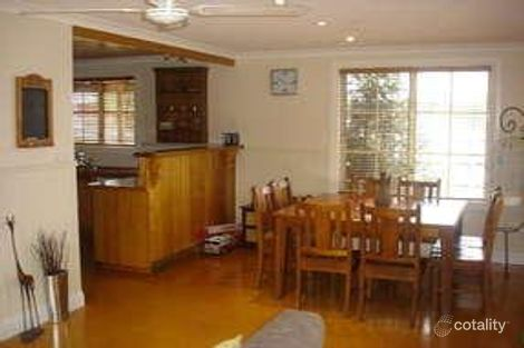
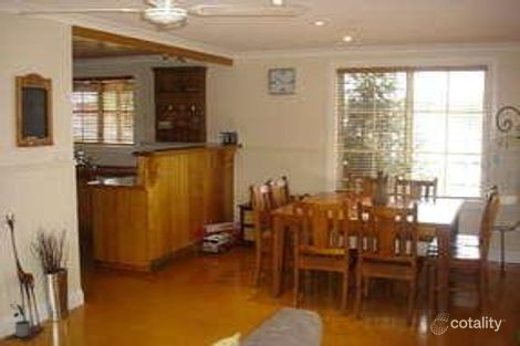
+ potted plant (20, 318)
